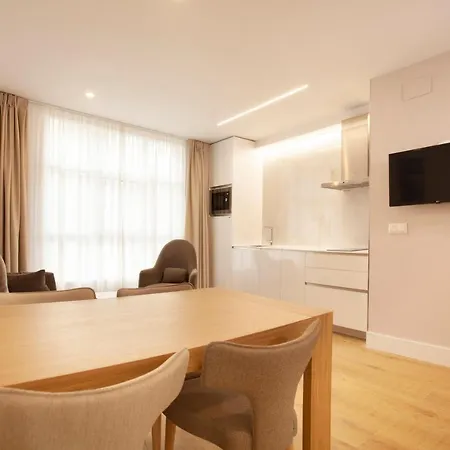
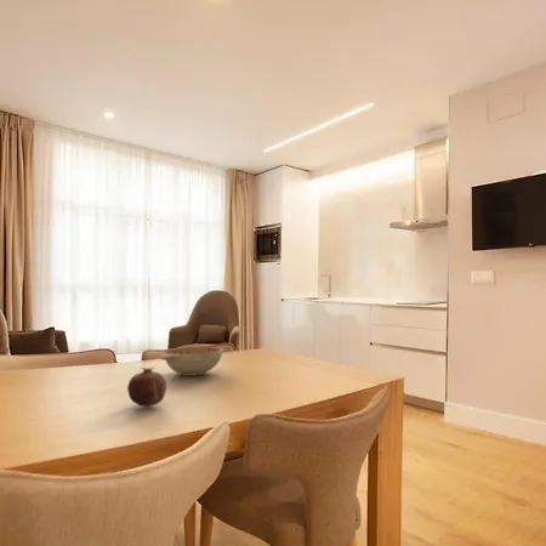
+ decorative bowl (193, 360)
+ fruit (147, 386)
